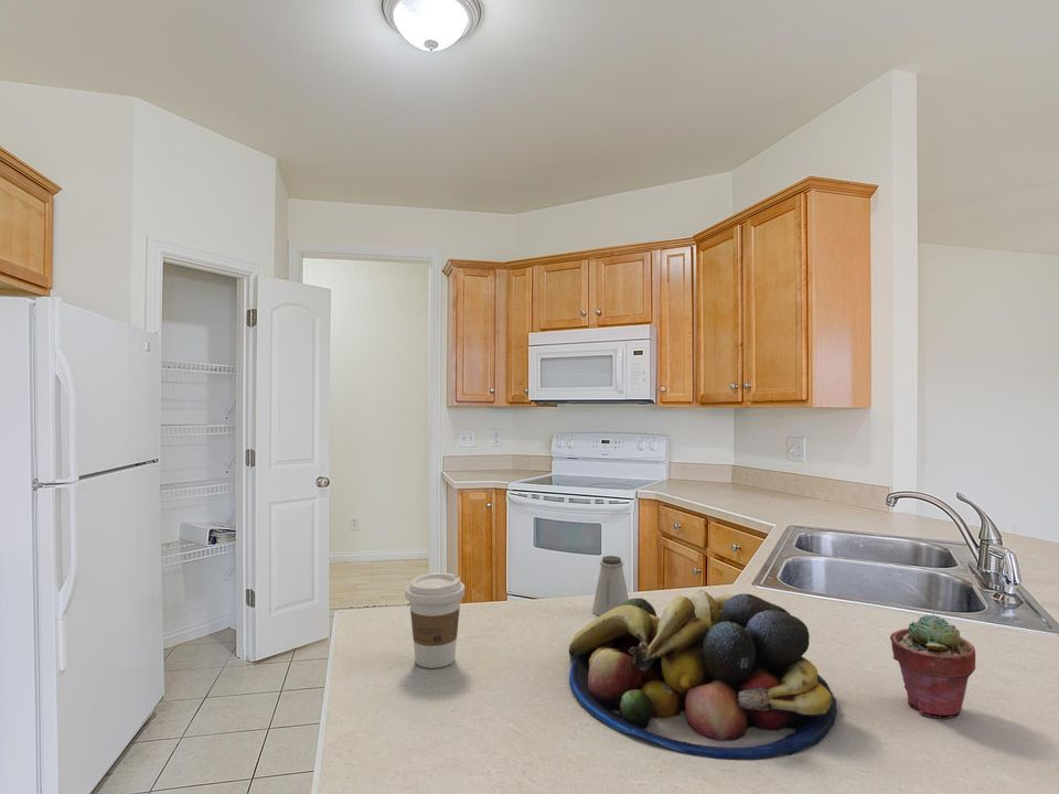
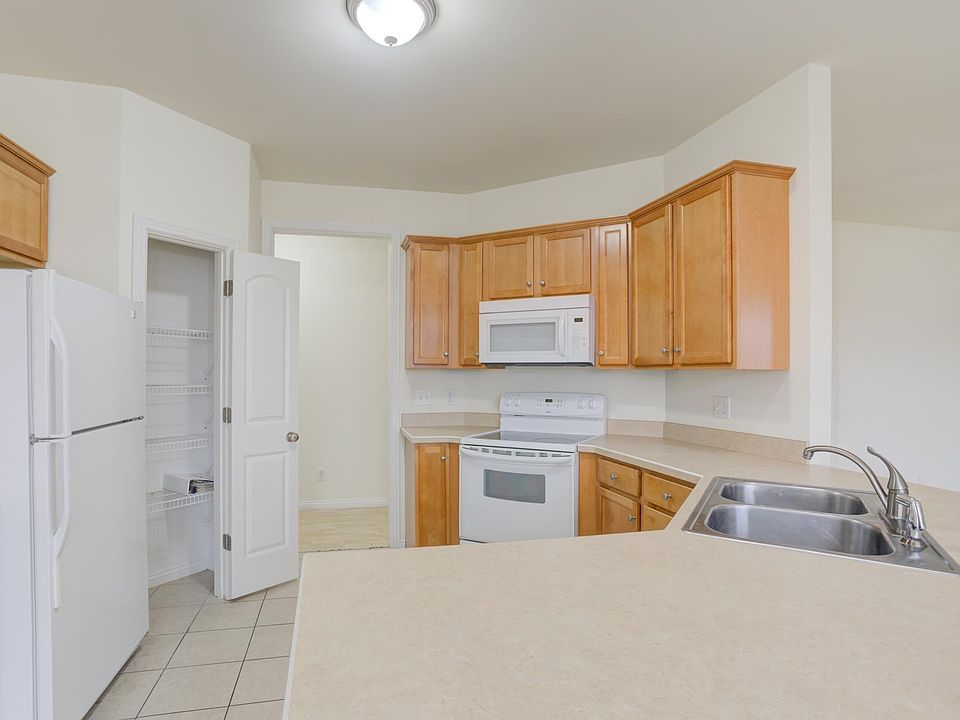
- potted succulent (932, 659)
- fruit bowl (693, 639)
- coffee cup (435, 619)
- saltshaker (611, 584)
